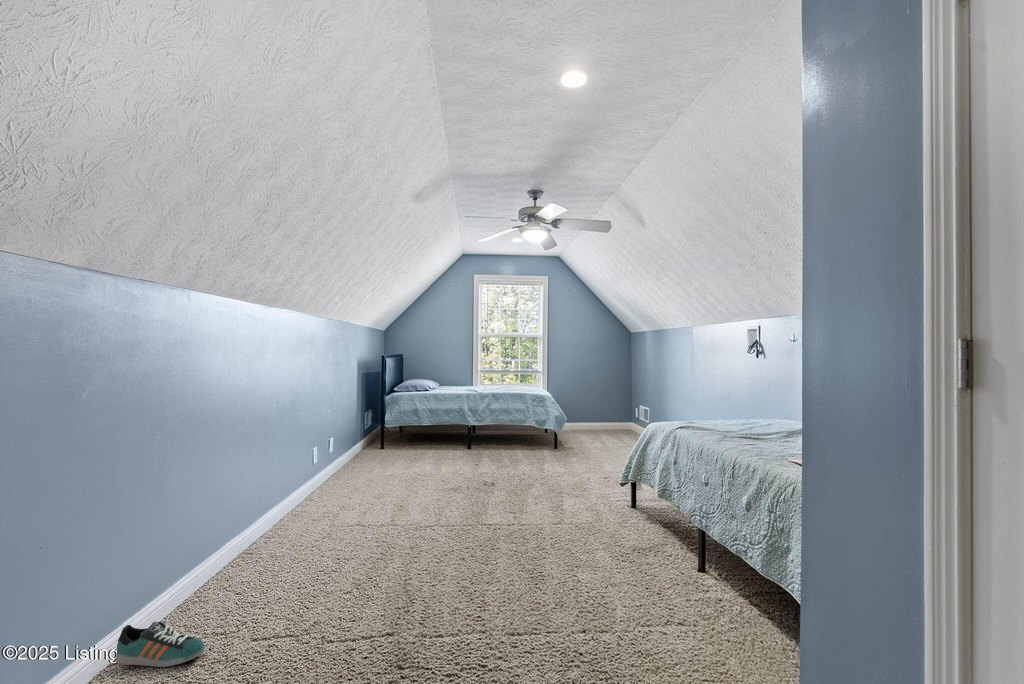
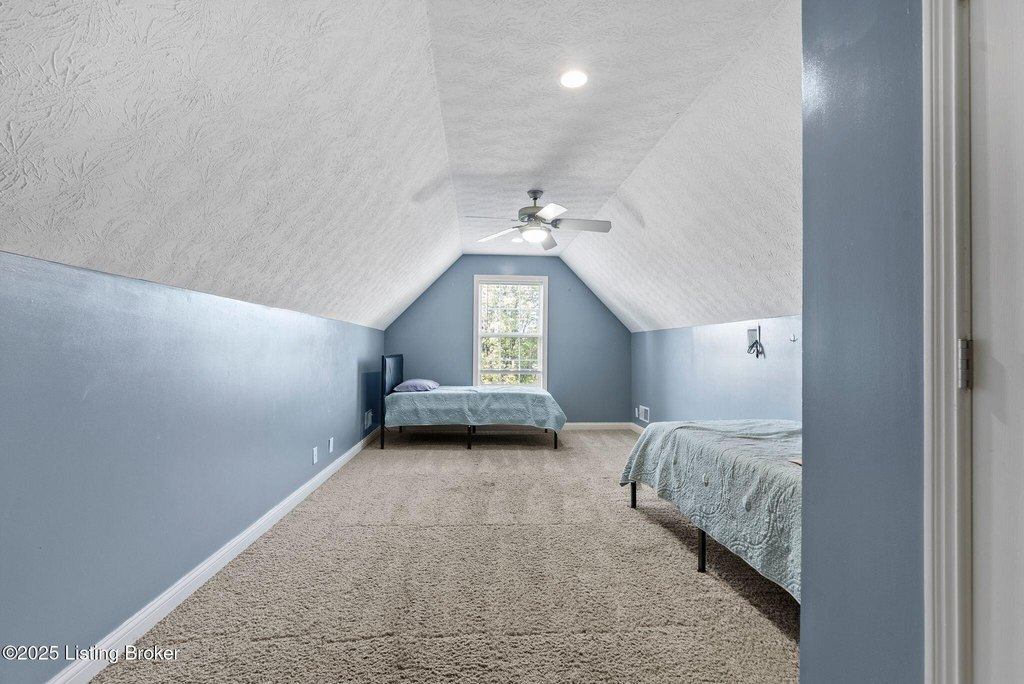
- sneaker (160, 641)
